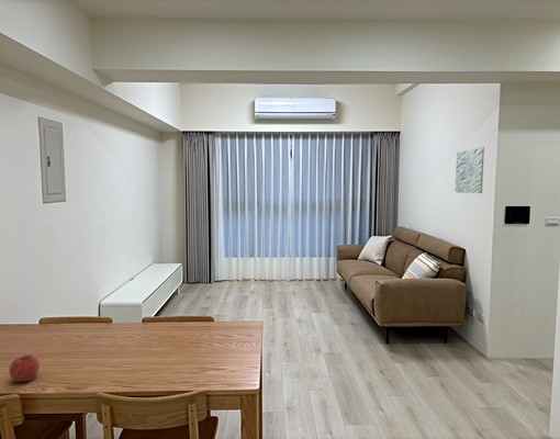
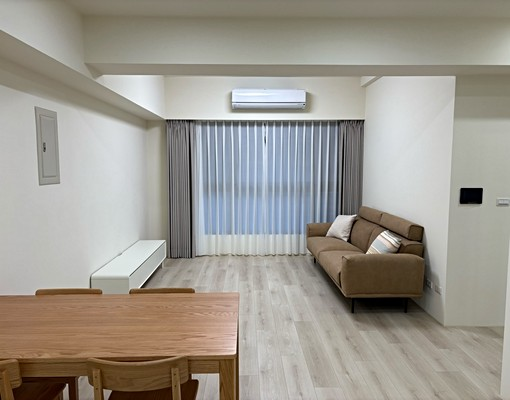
- wall art (468, 171)
- fruit (24, 365)
